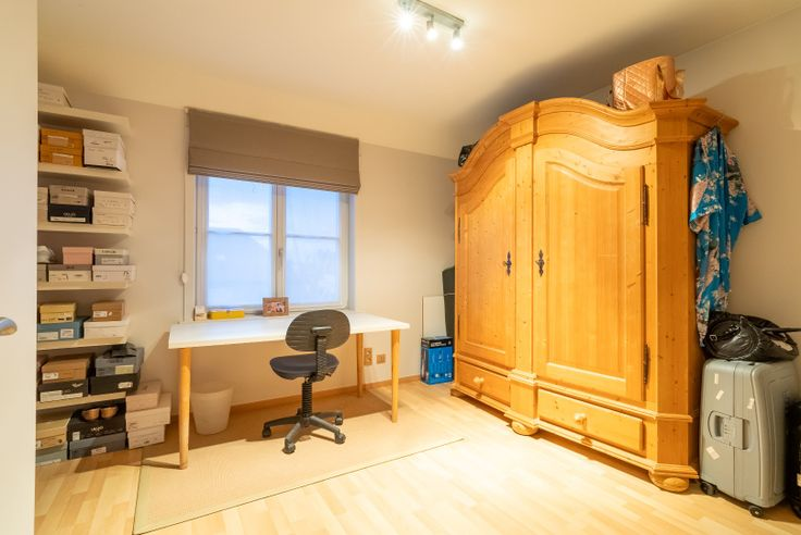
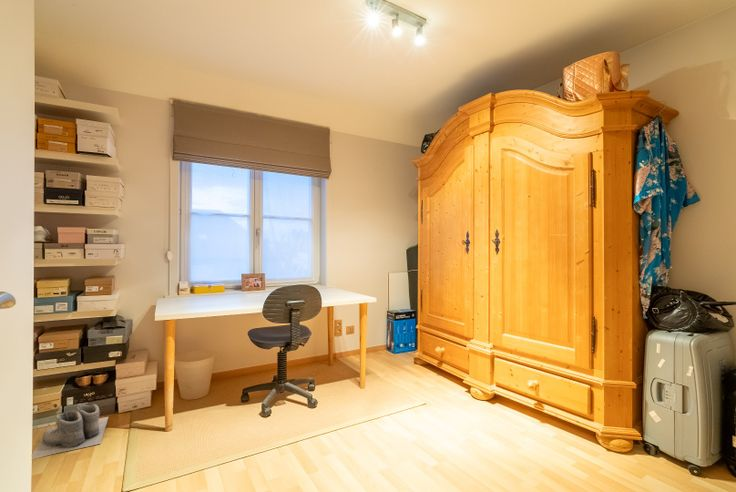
+ boots (73, 421)
